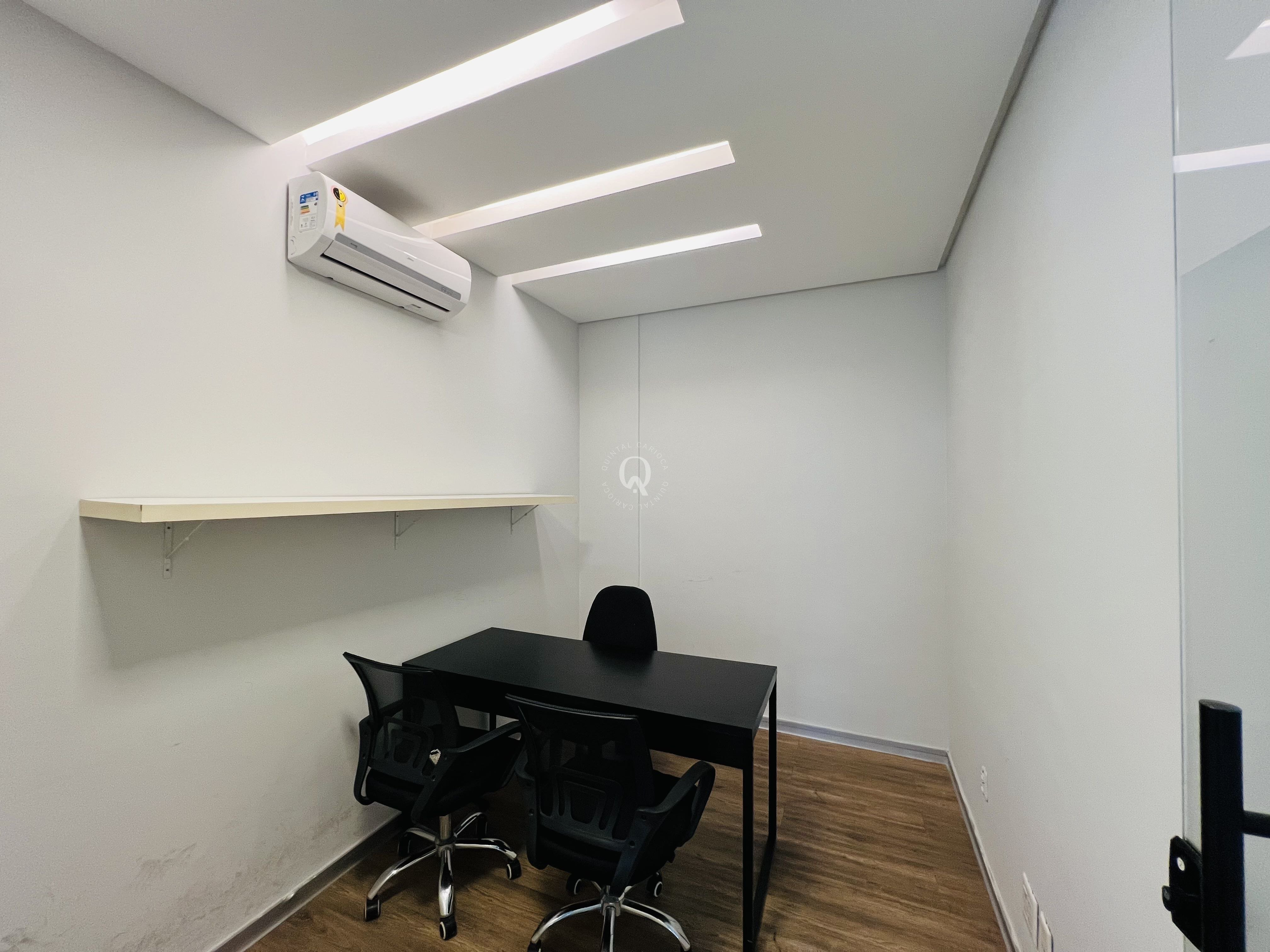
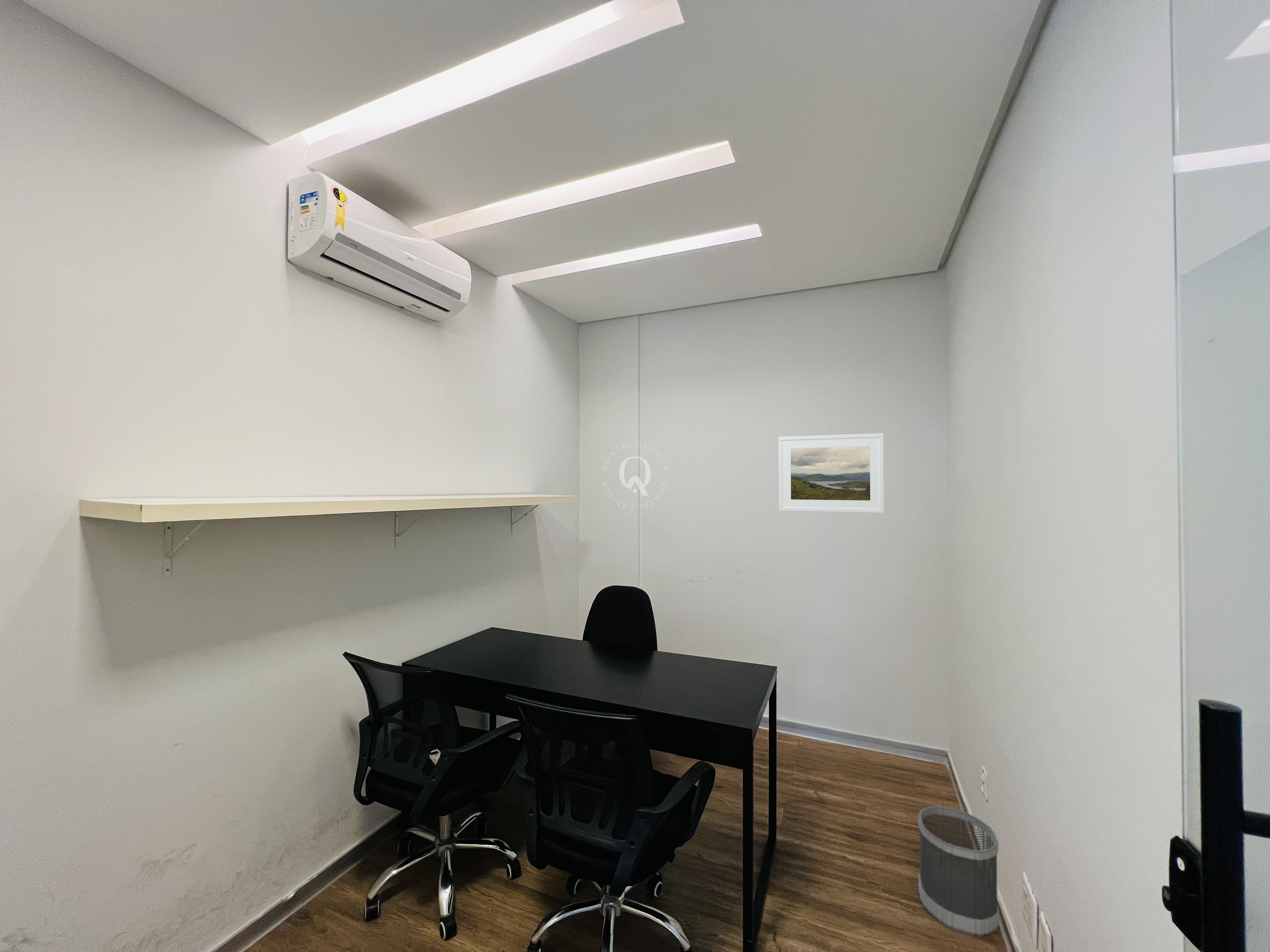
+ wastebasket (957, 867)
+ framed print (829, 473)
